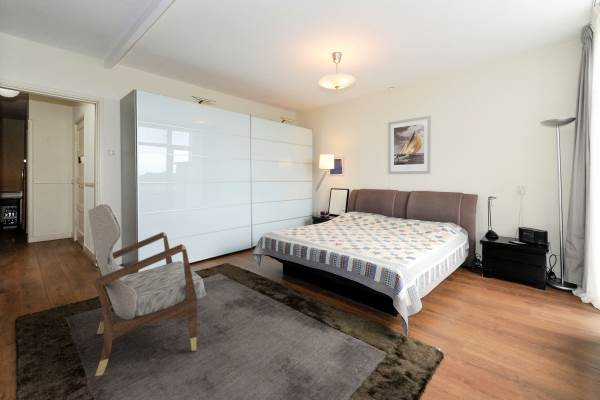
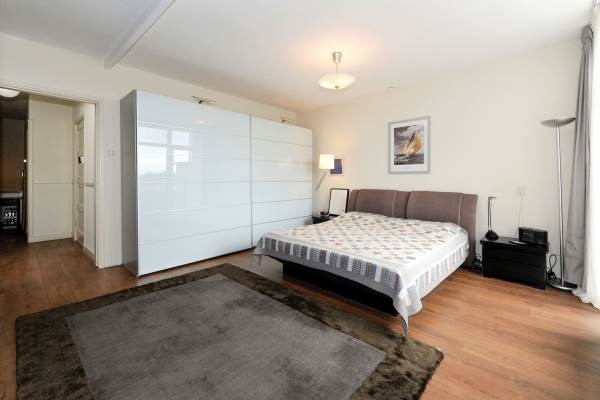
- armchair (146, 271)
